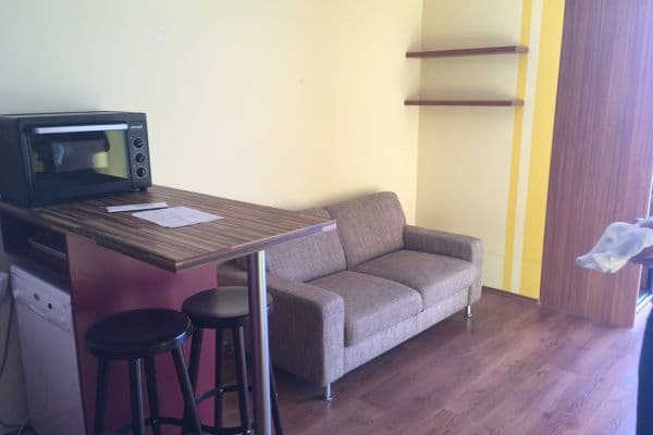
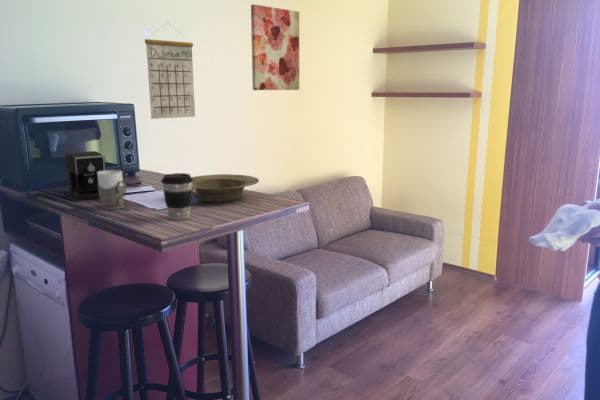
+ coffee maker (104, 170)
+ wall art (276, 49)
+ coffee cup (178, 196)
+ calendar (171, 70)
+ mug (114, 190)
+ bowl (220, 189)
